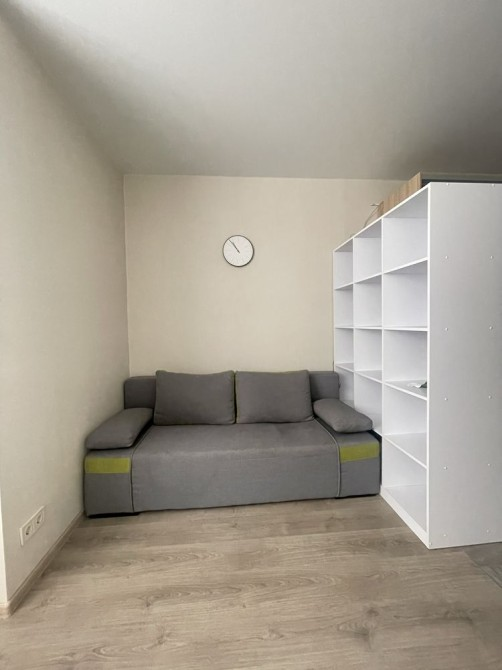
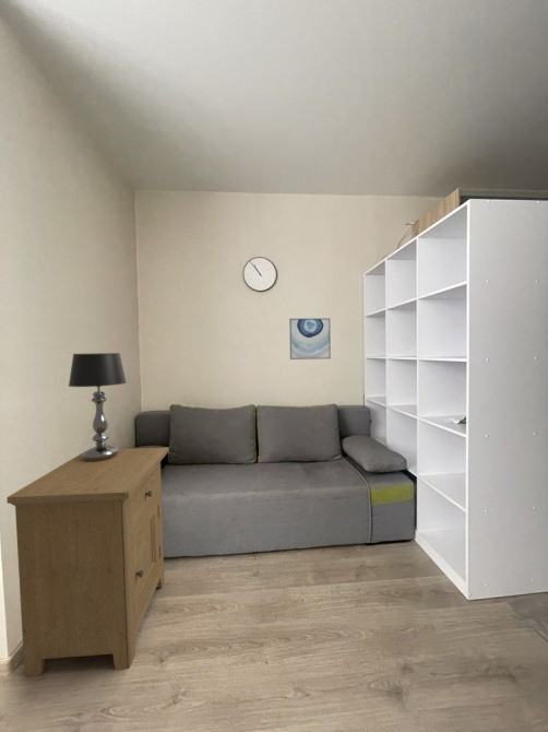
+ wall art (310, 339)
+ table lamp (99, 404)
+ nightstand (107, 544)
